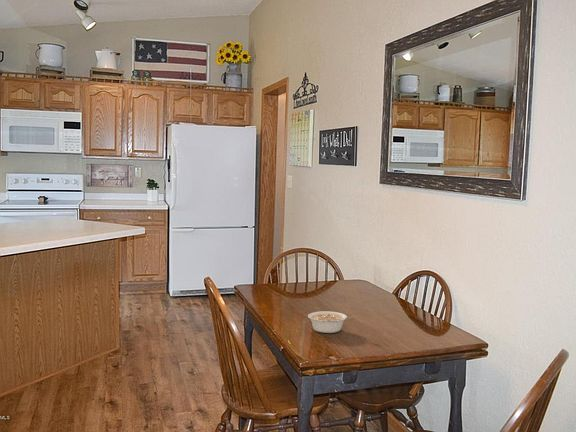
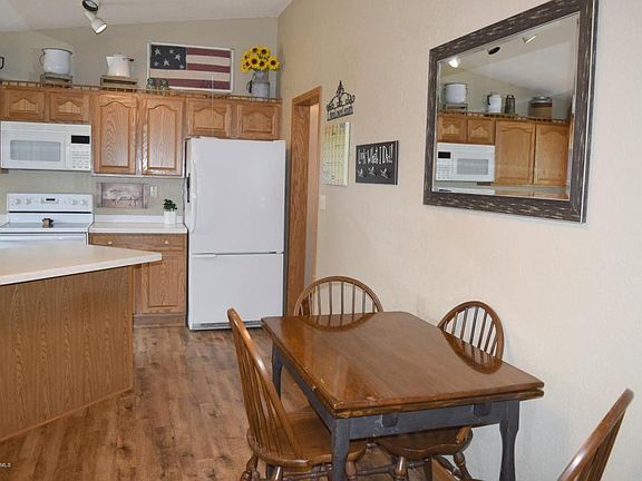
- legume (328, 321)
